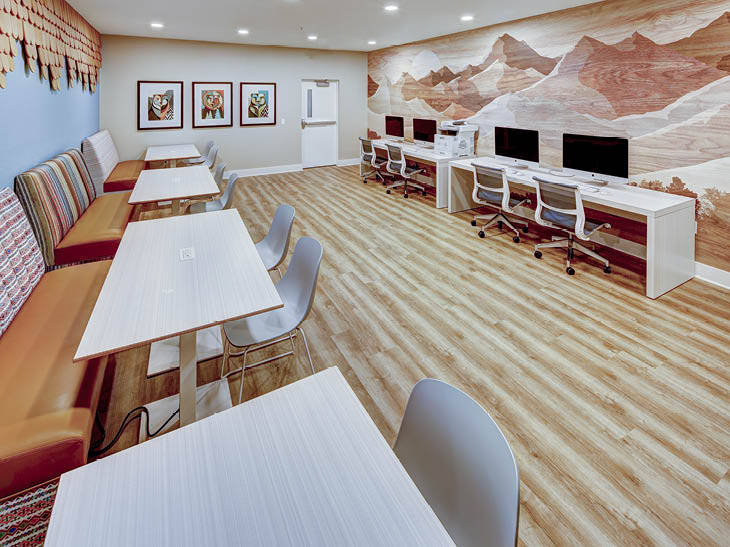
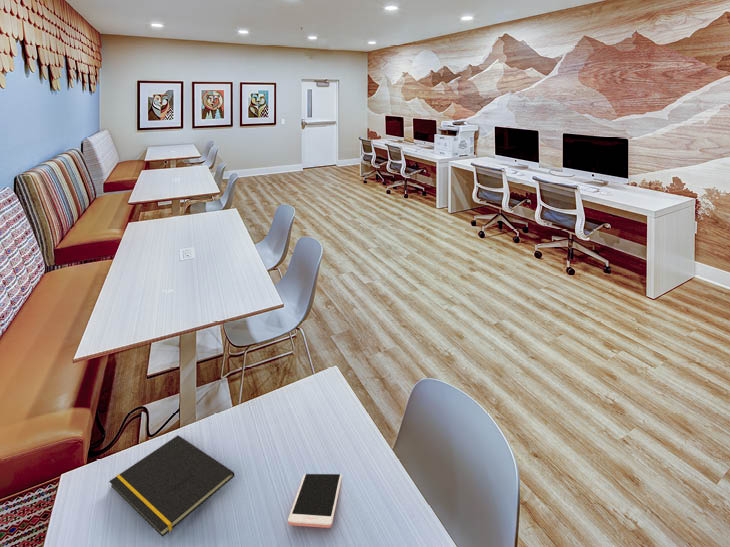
+ notepad (171, 478)
+ cell phone (318, 492)
